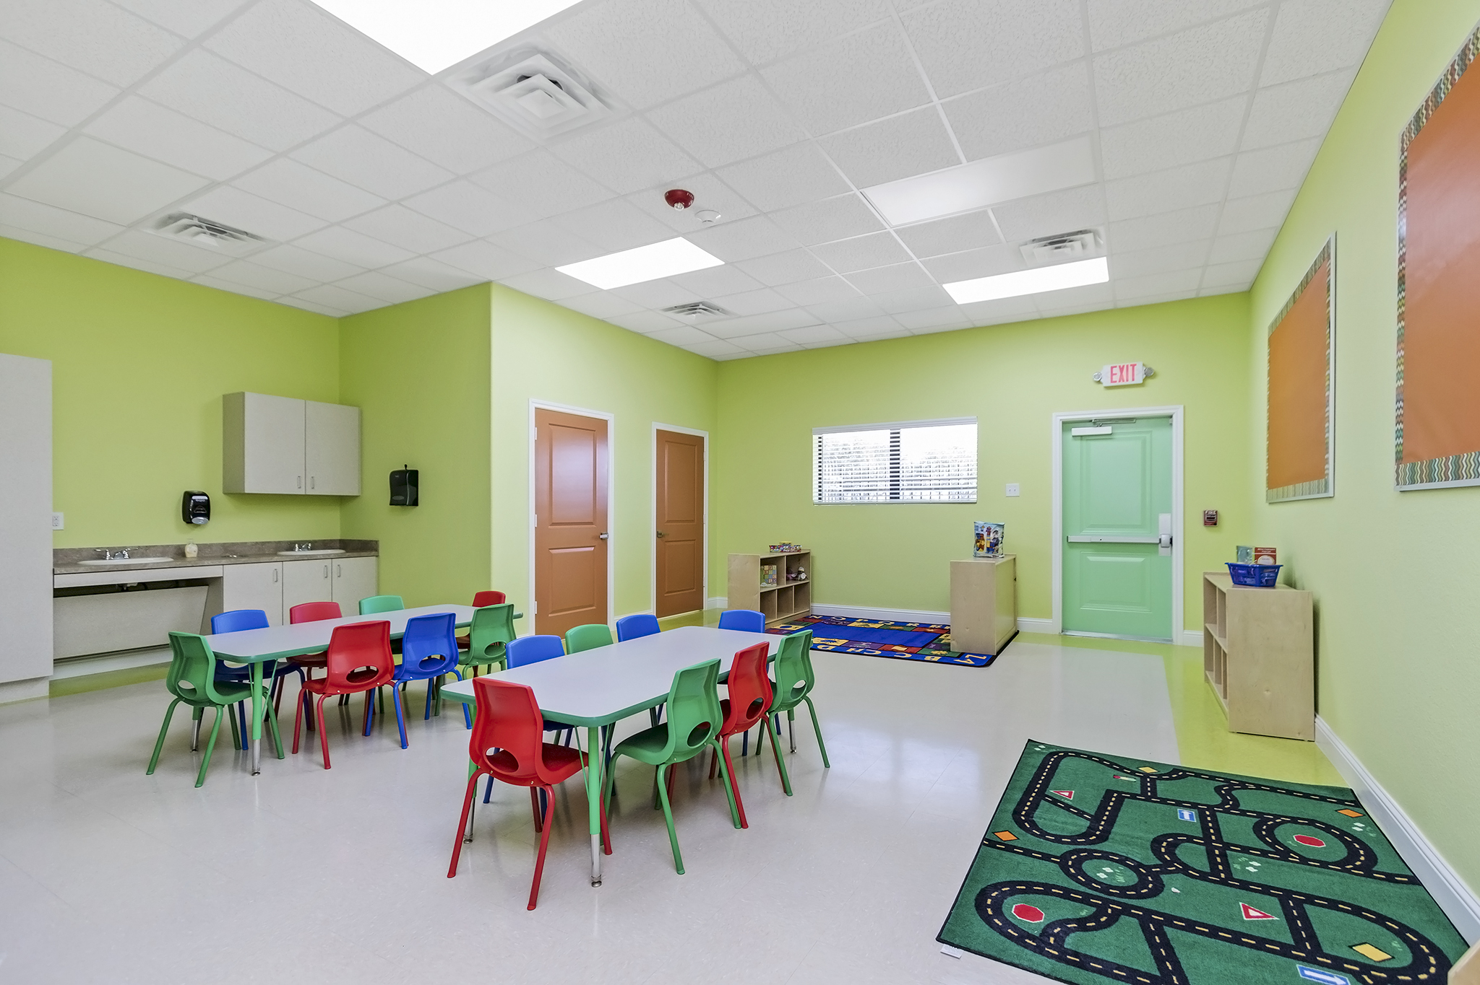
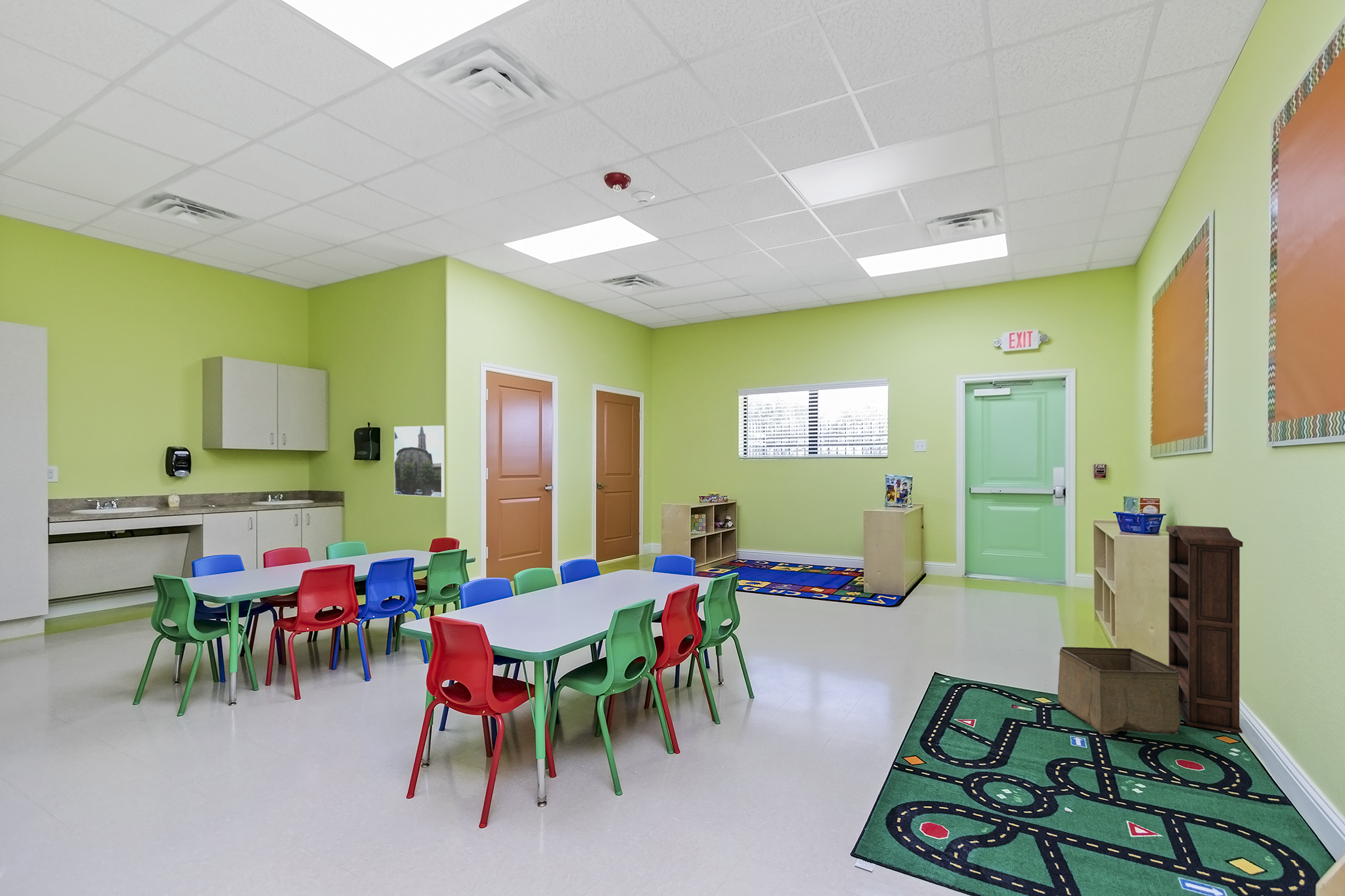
+ bookshelf (1201, 617)
+ storage bin (1116, 688)
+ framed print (418, 461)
